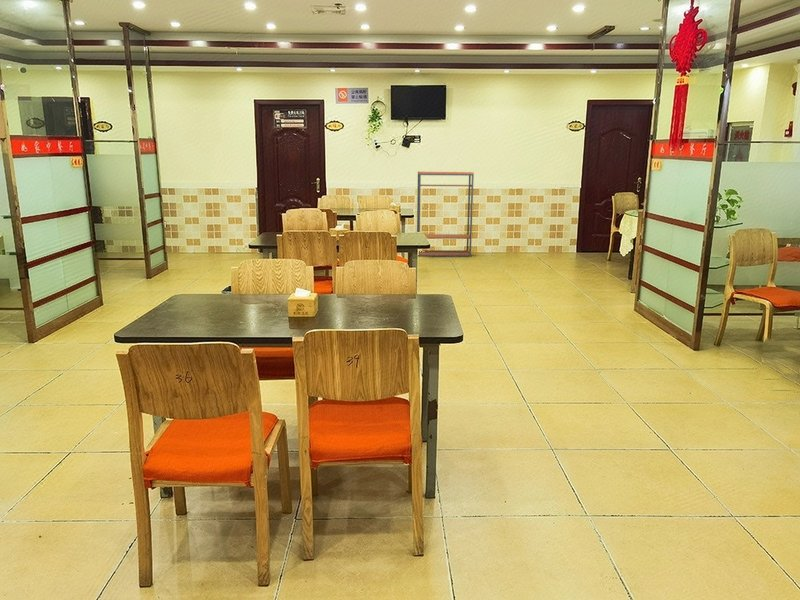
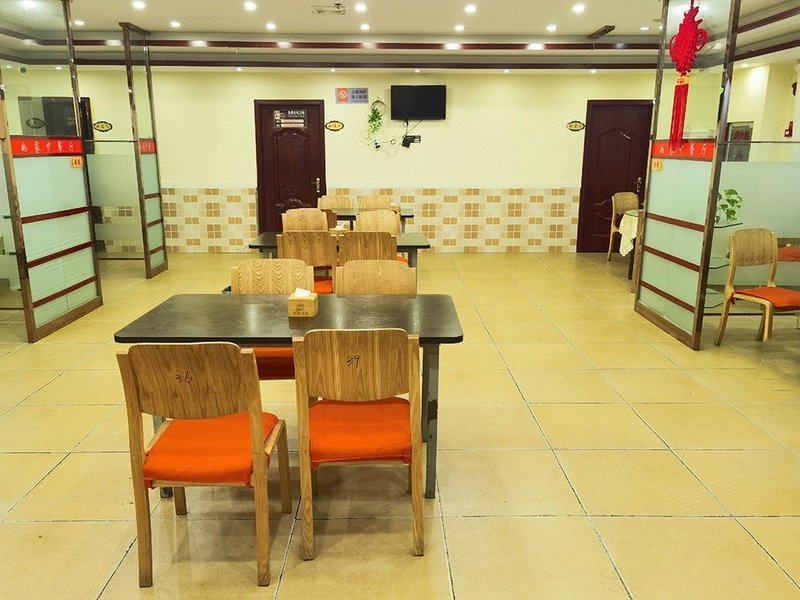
- shelving unit (444, 234)
